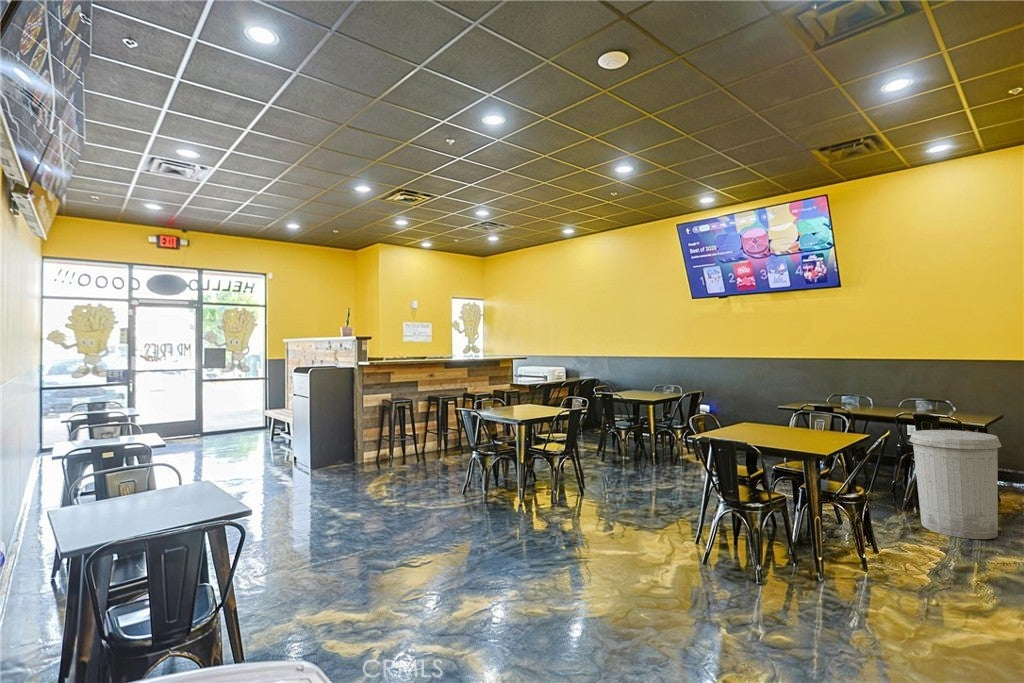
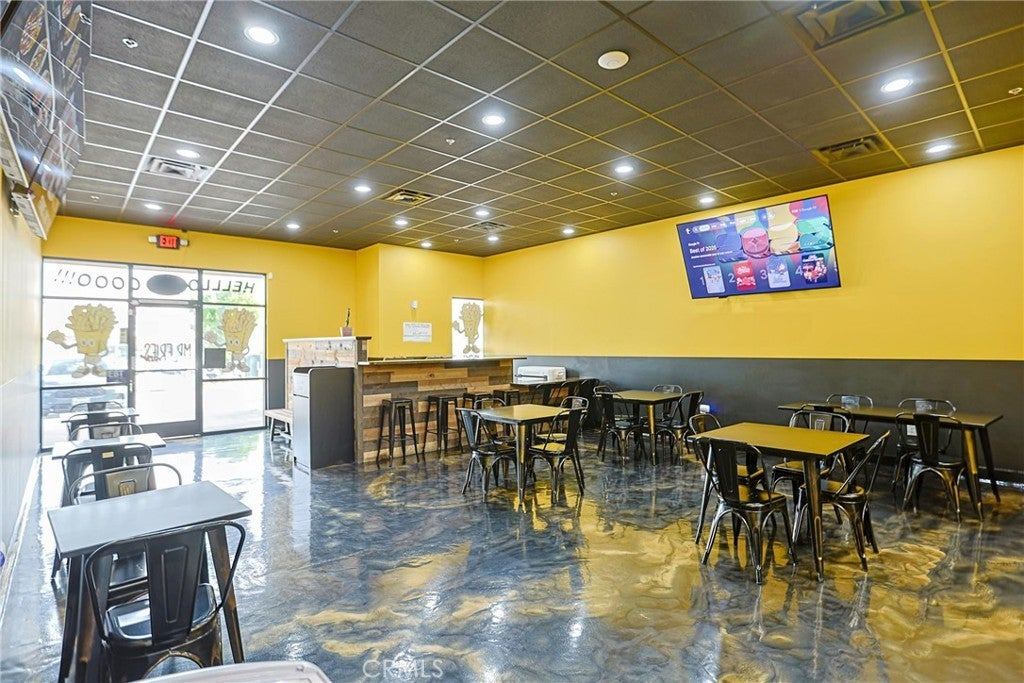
- trash can (955, 480)
